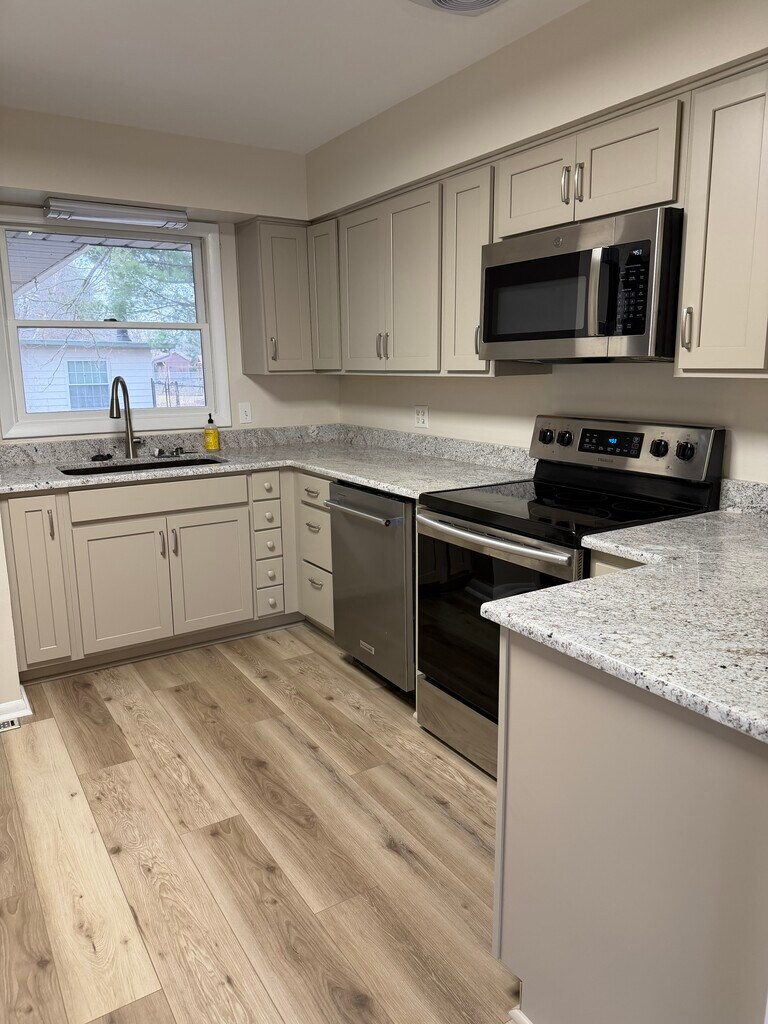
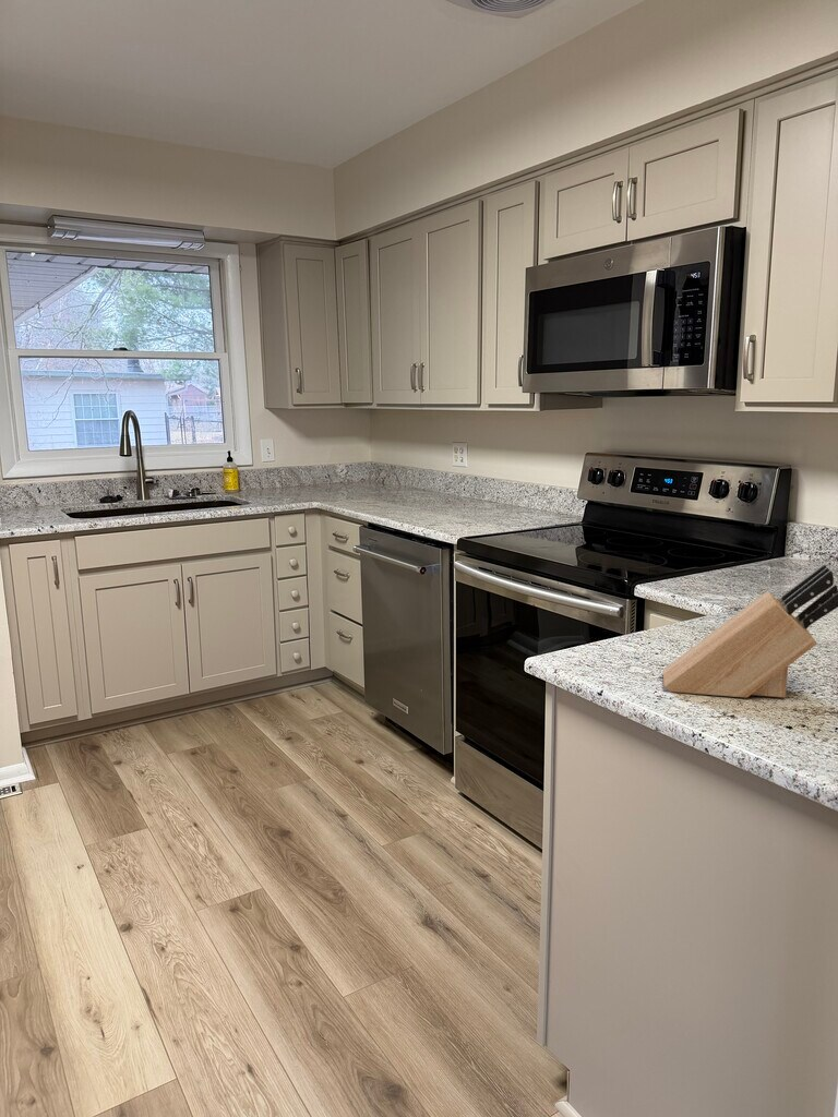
+ knife block (750, 627)
